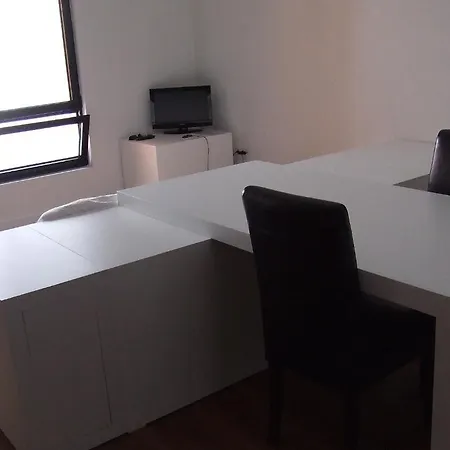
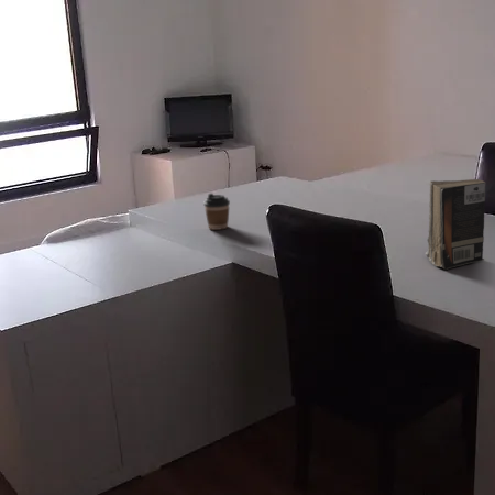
+ coffee cup (217, 210)
+ book (450, 222)
